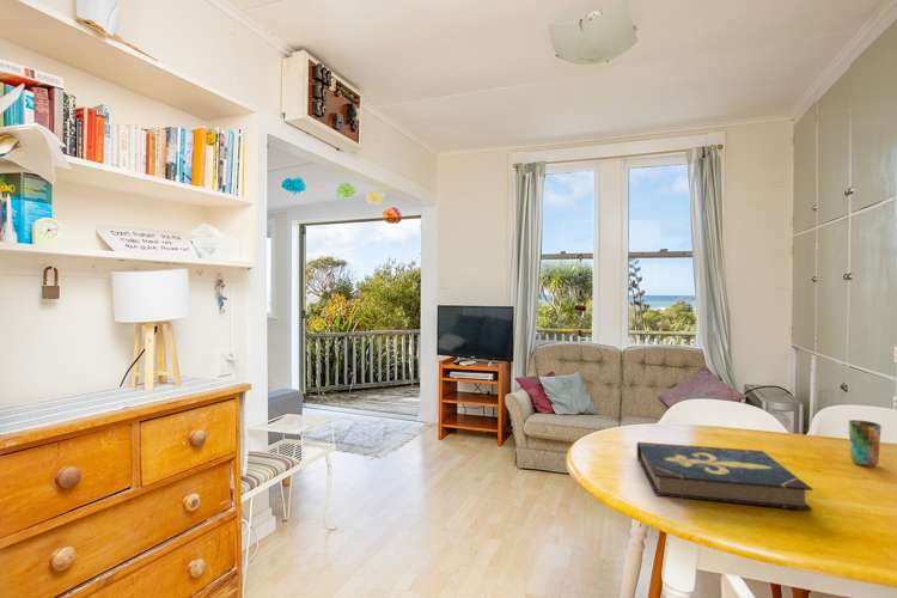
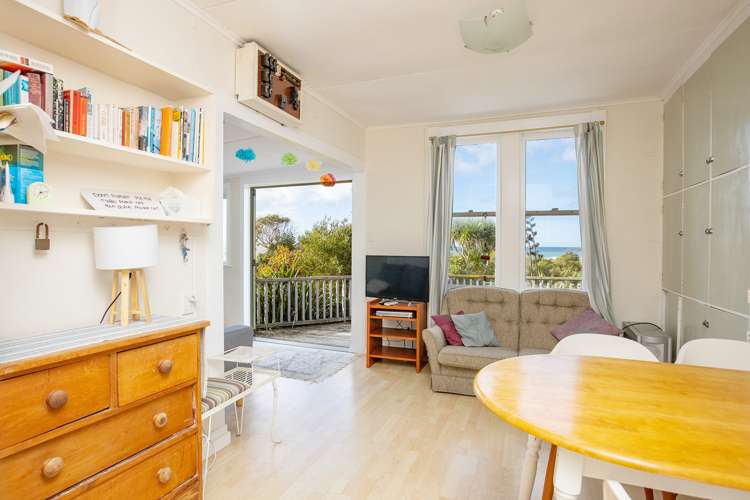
- book (712, 470)
- cup (864, 443)
